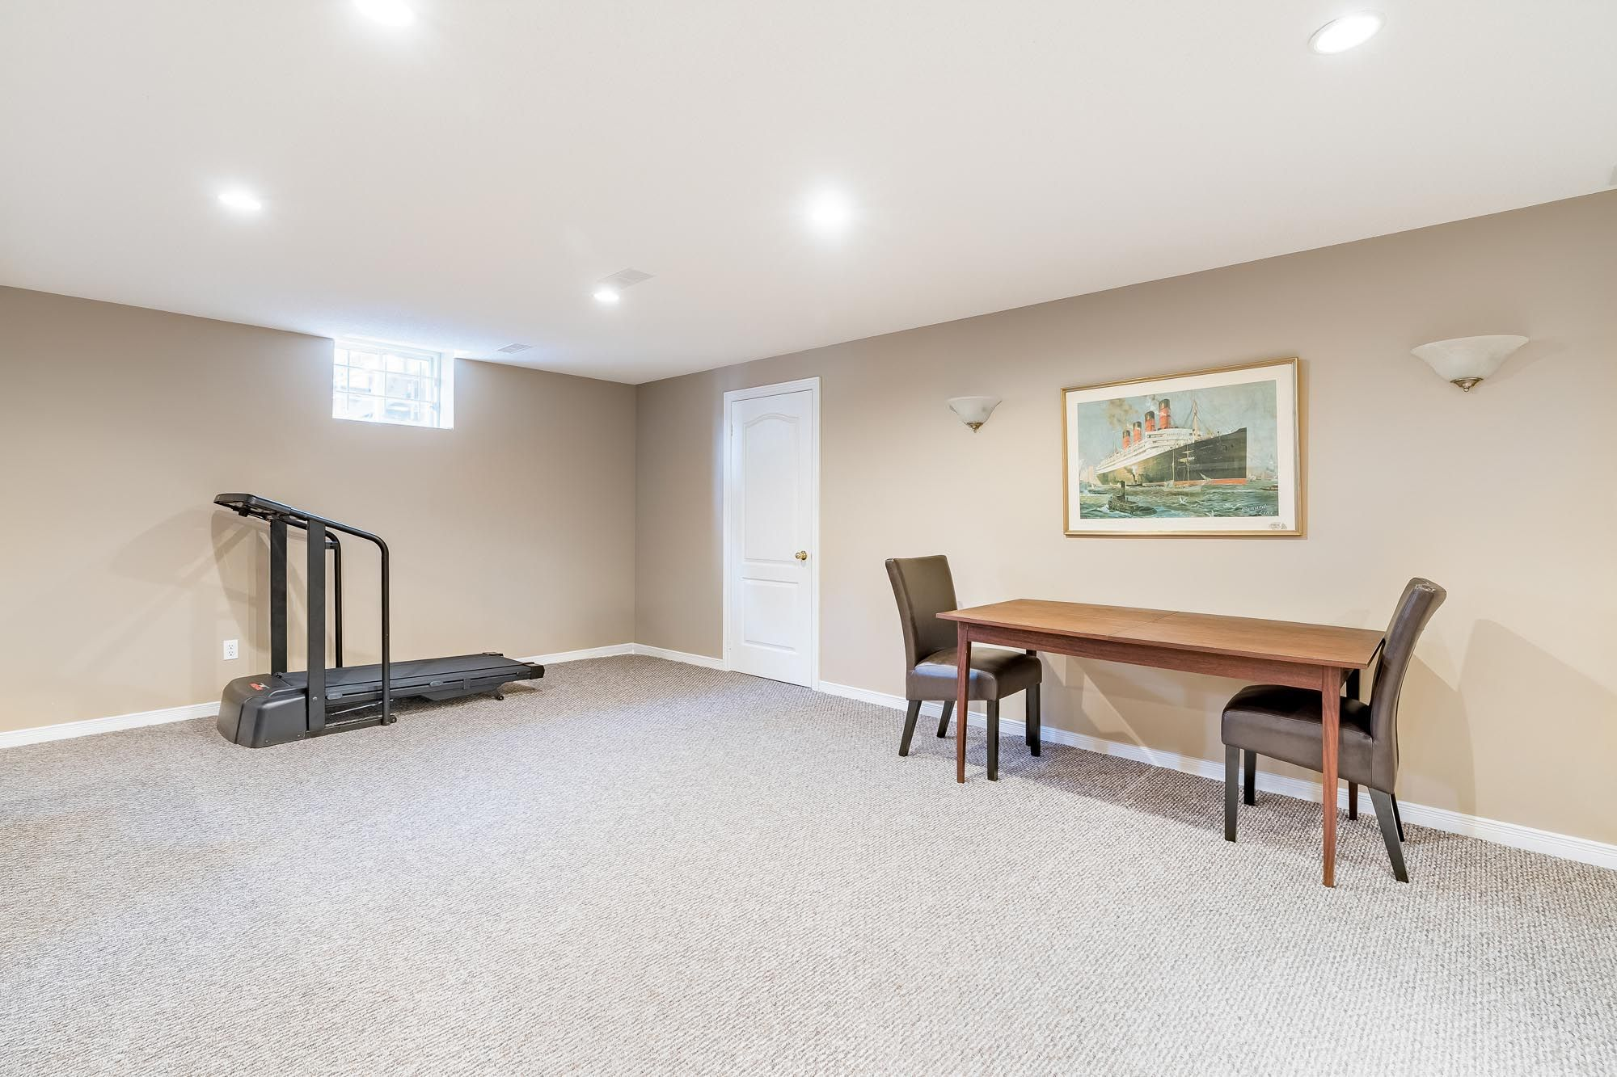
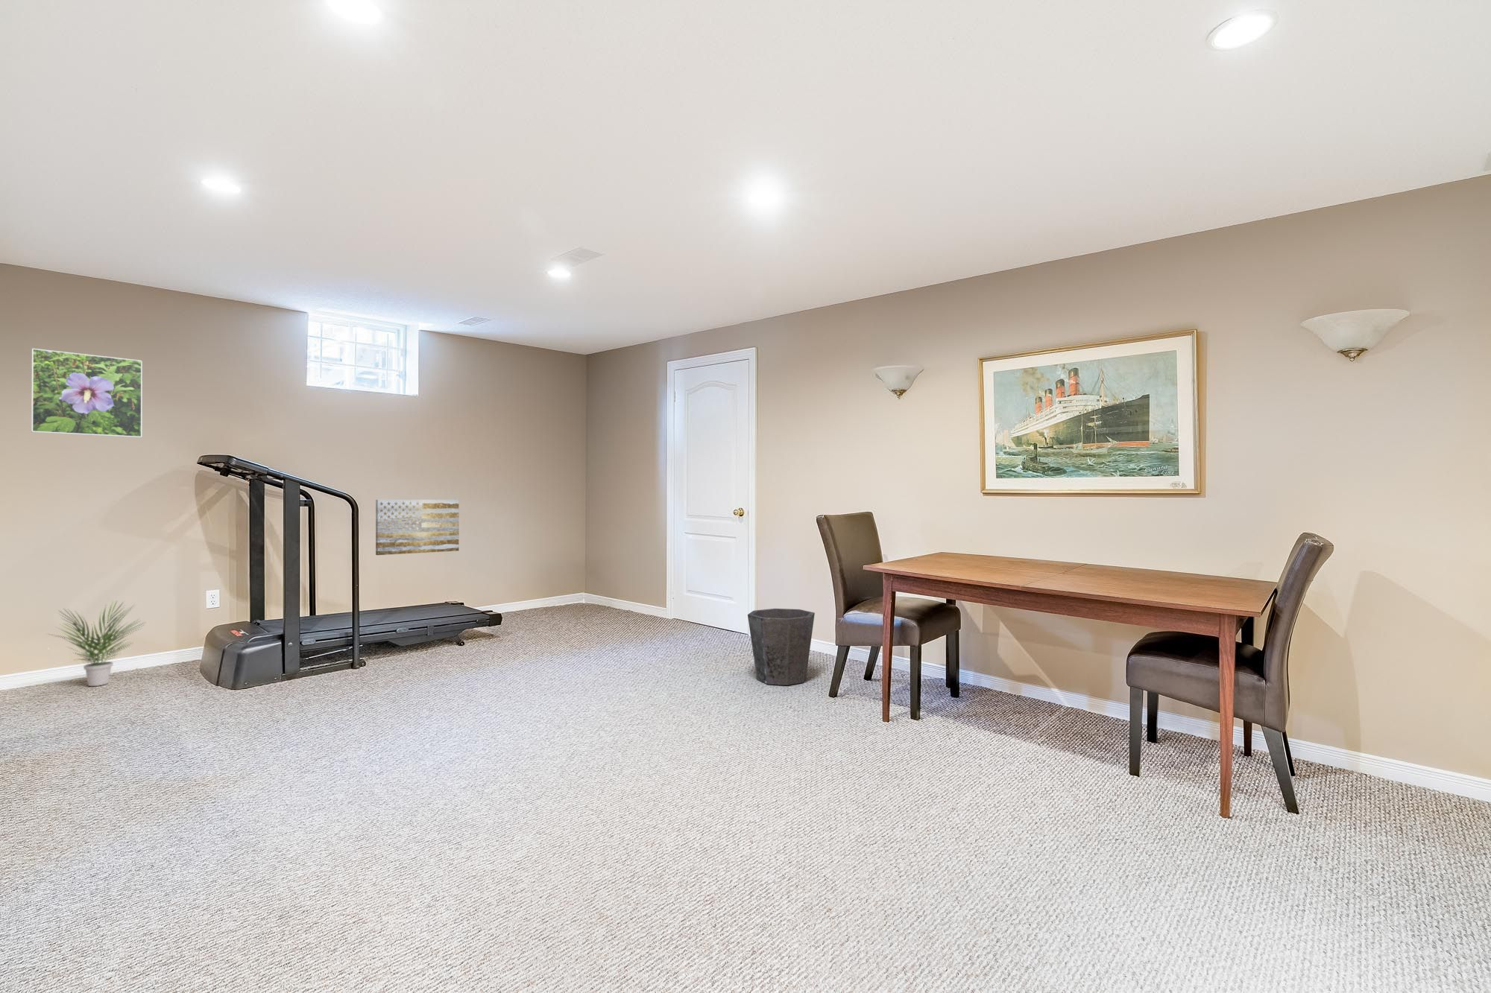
+ waste bin (782, 646)
+ potted plant (98, 644)
+ wall art (418, 526)
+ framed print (89, 395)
